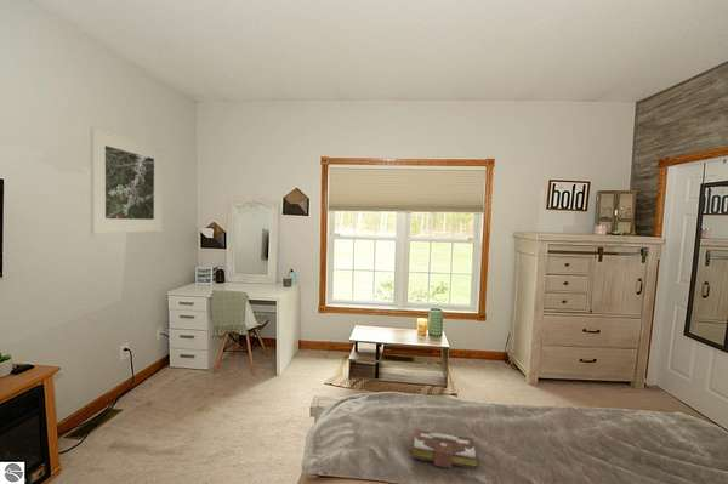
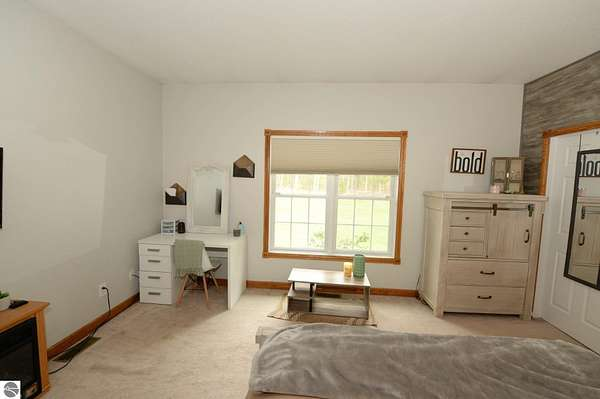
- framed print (131, 186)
- book (443, 446)
